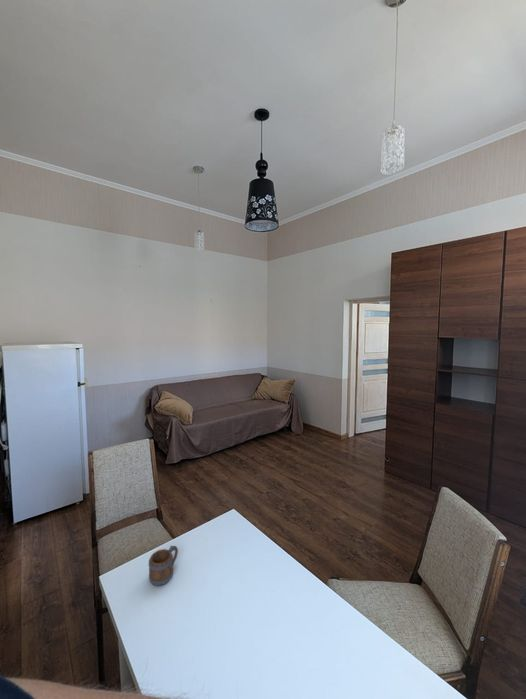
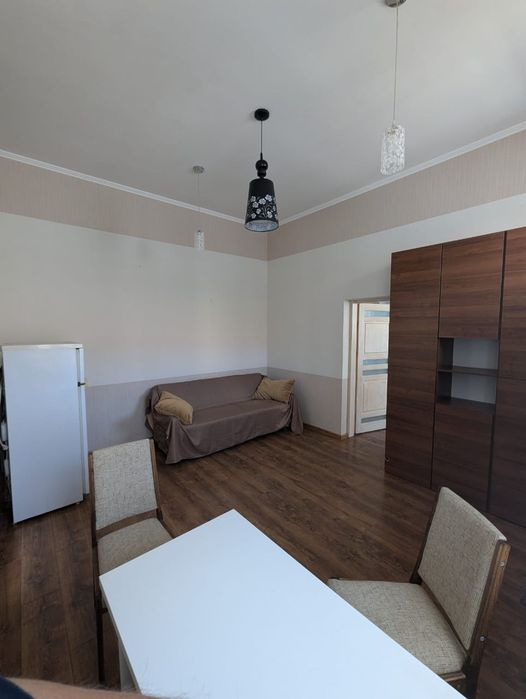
- mug (165, 562)
